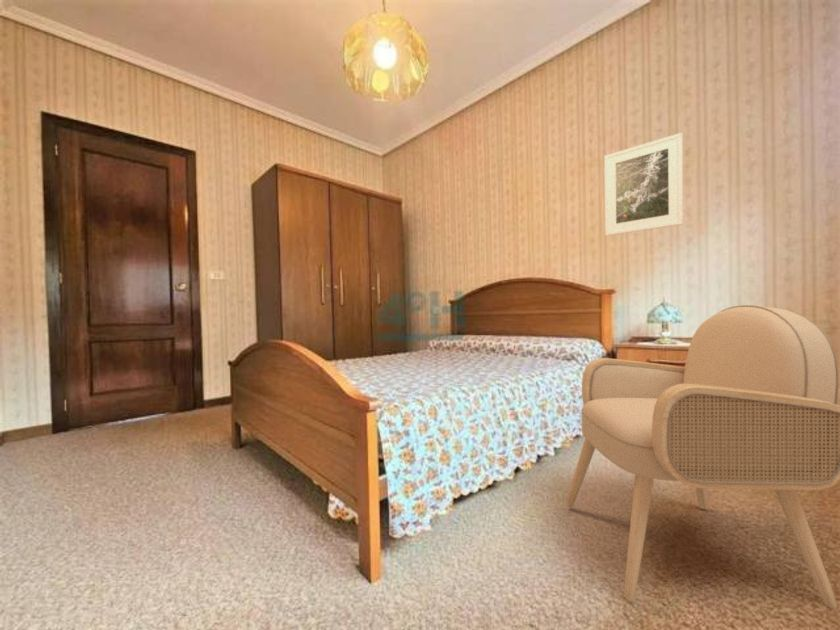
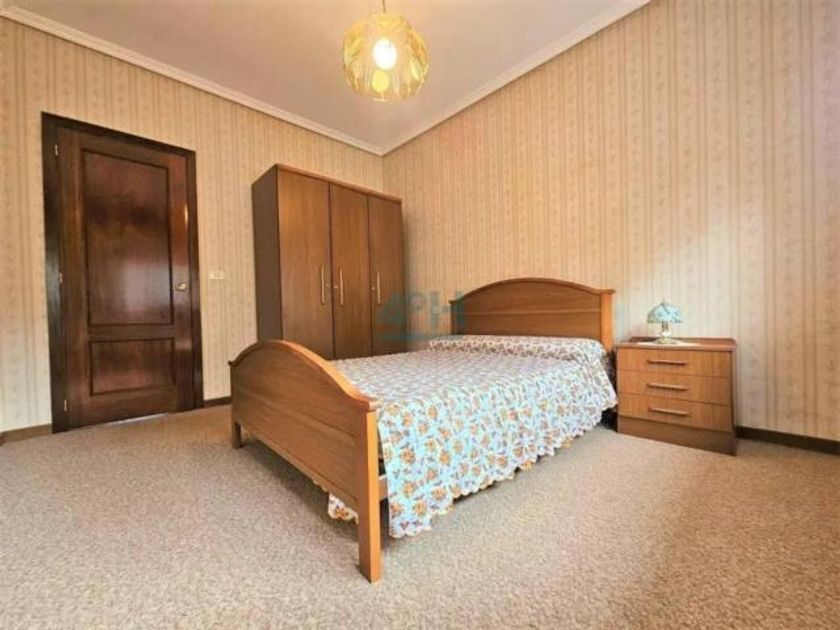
- armchair (679, 427)
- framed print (641, 187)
